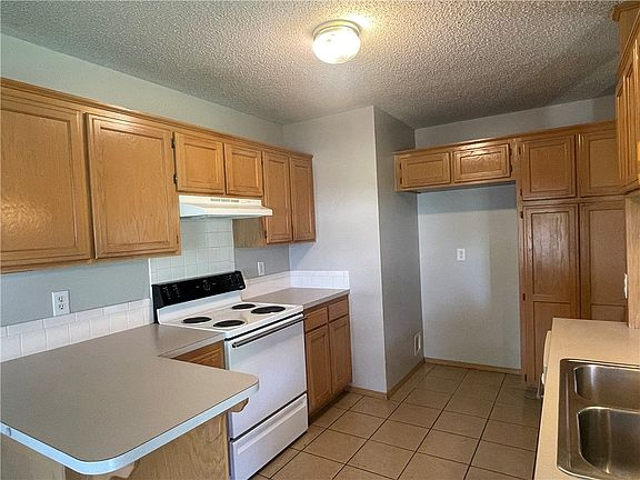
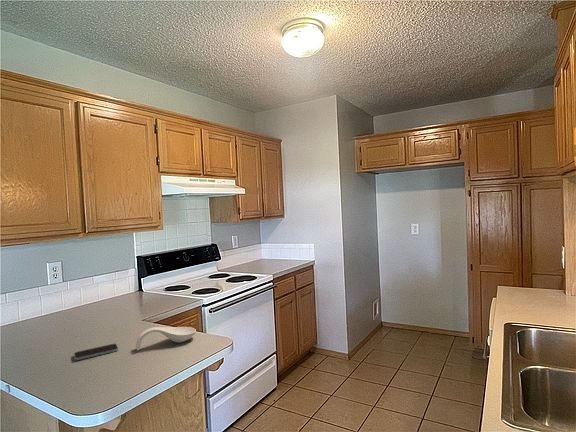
+ spoon rest (166, 334)
+ smartphone (96, 351)
